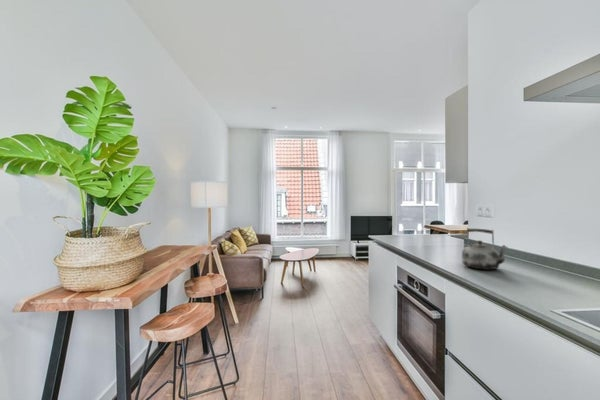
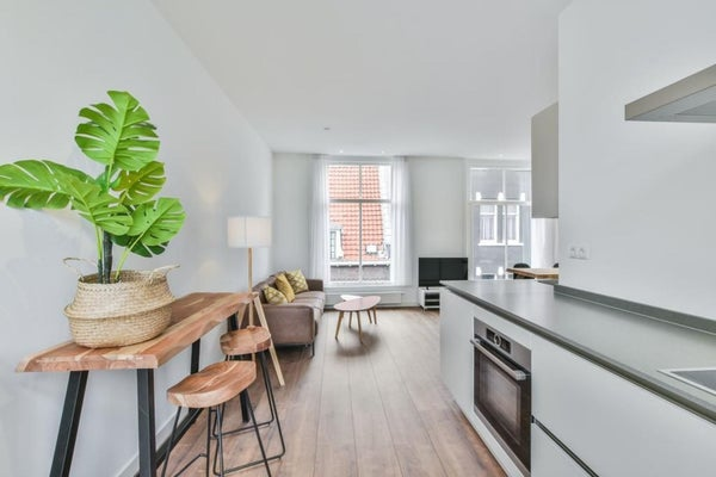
- kettle (484, 248)
